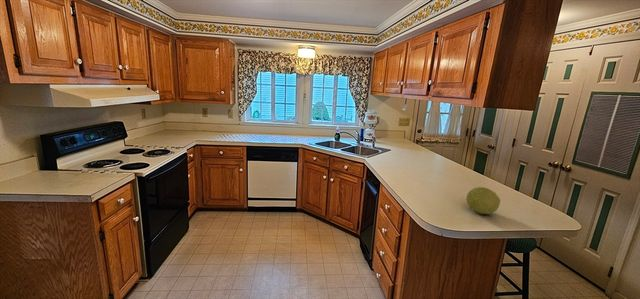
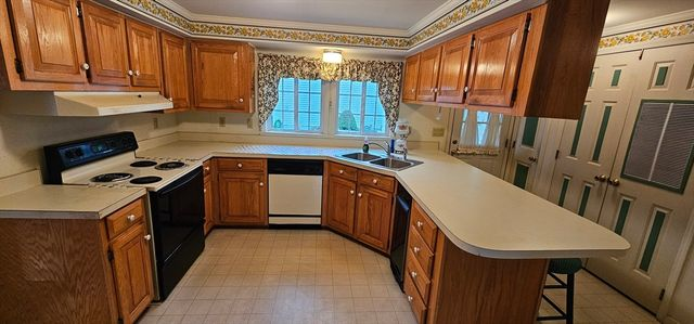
- fruit (482, 199)
